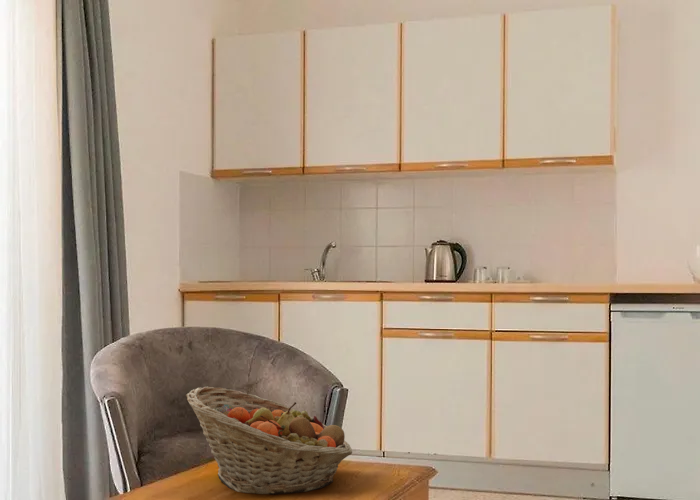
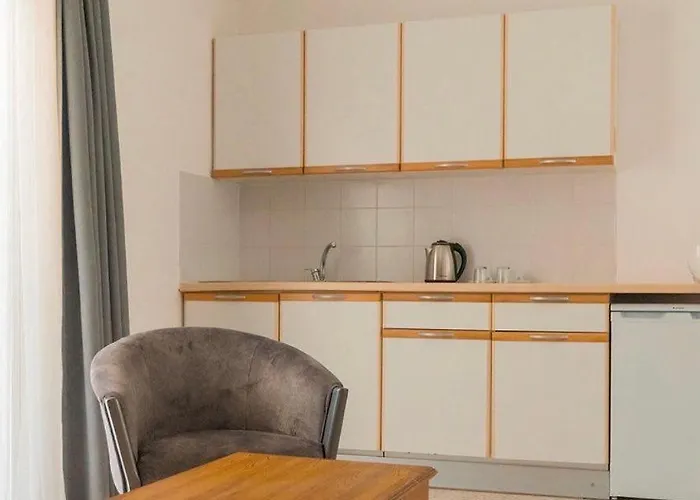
- fruit basket (268, 435)
